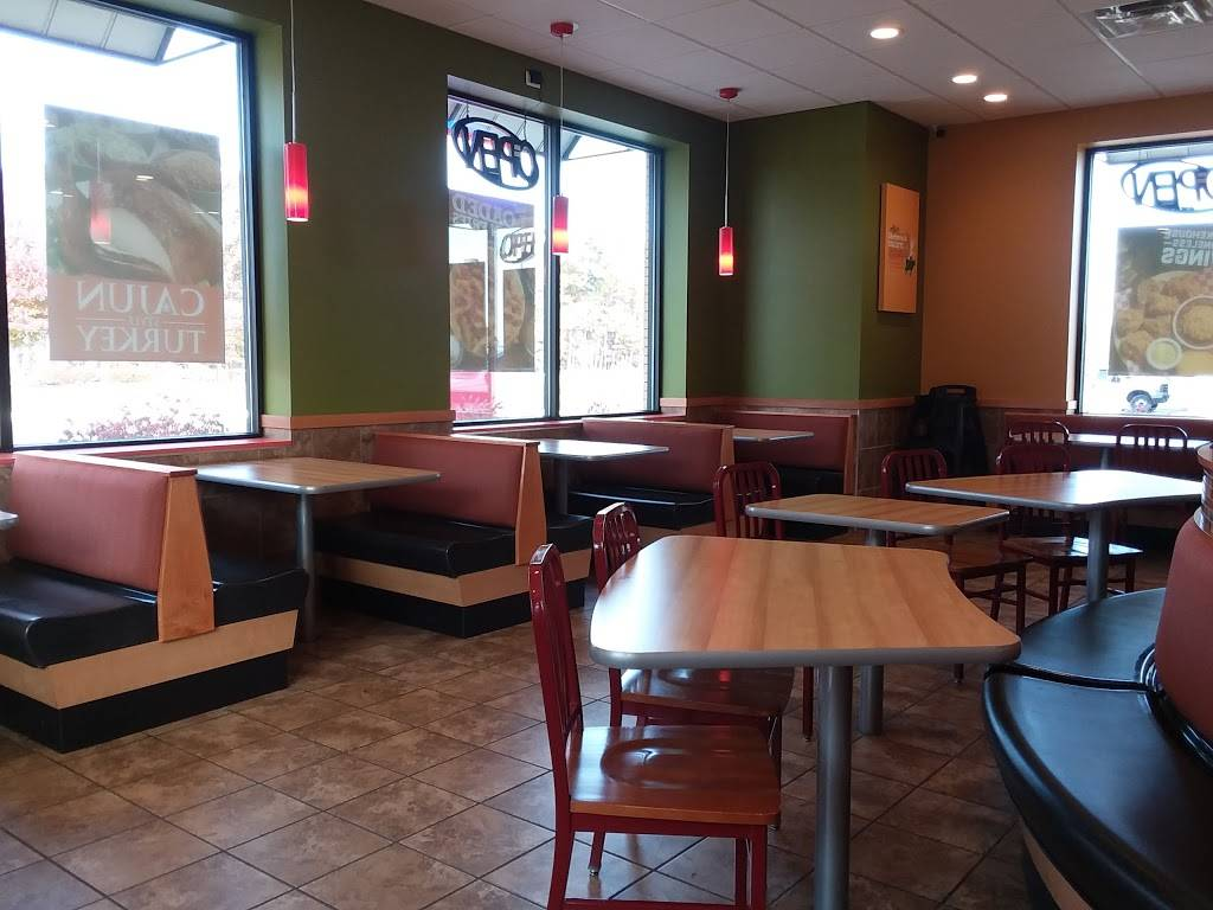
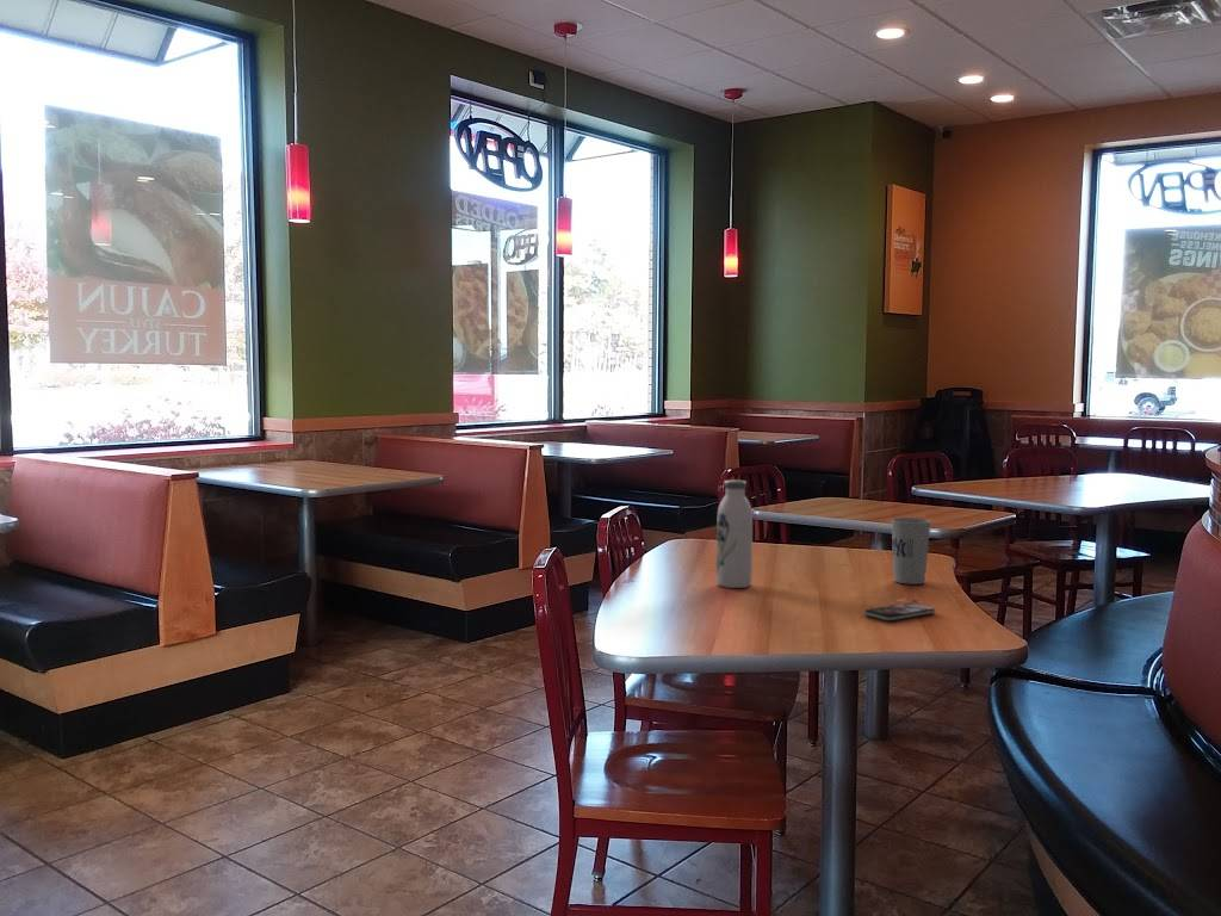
+ smartphone (899, 607)
+ water bottle (735, 532)
+ cup (910, 550)
